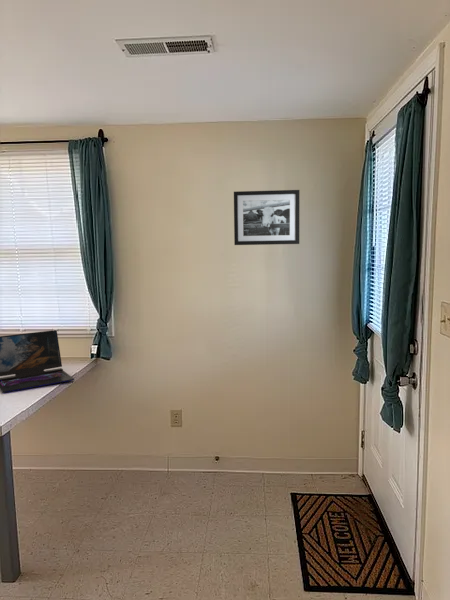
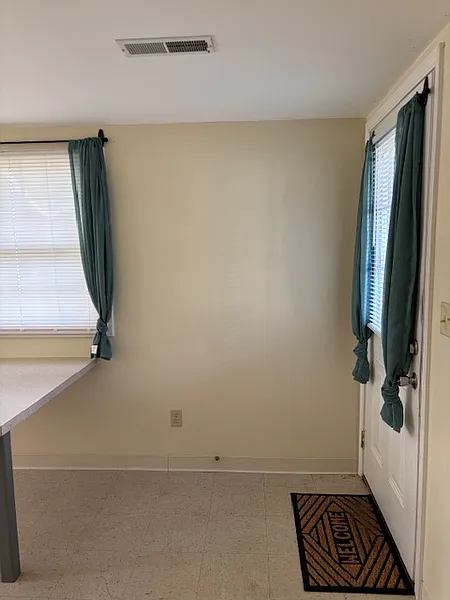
- picture frame (266, 217)
- laptop (32, 359)
